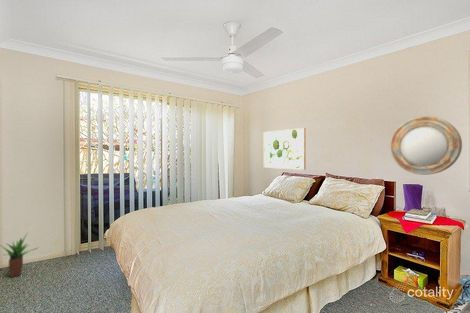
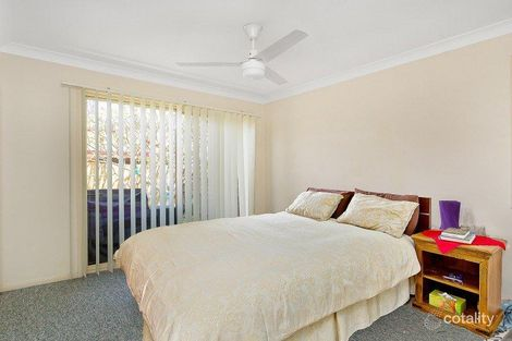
- home mirror (422, 145)
- potted plant (19, 254)
- wall art (282, 149)
